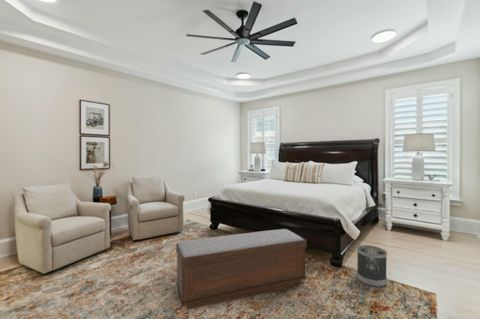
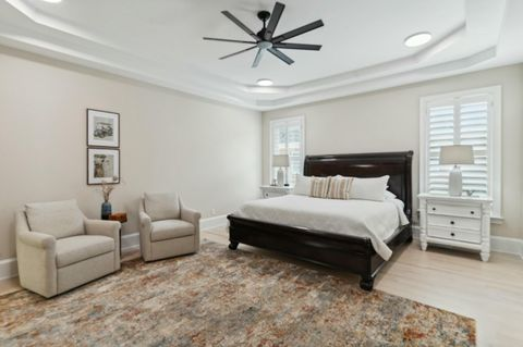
- bench (242, 262)
- wastebasket (372, 264)
